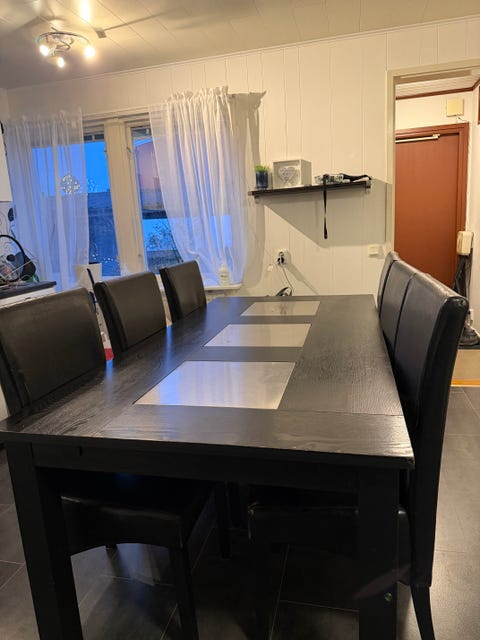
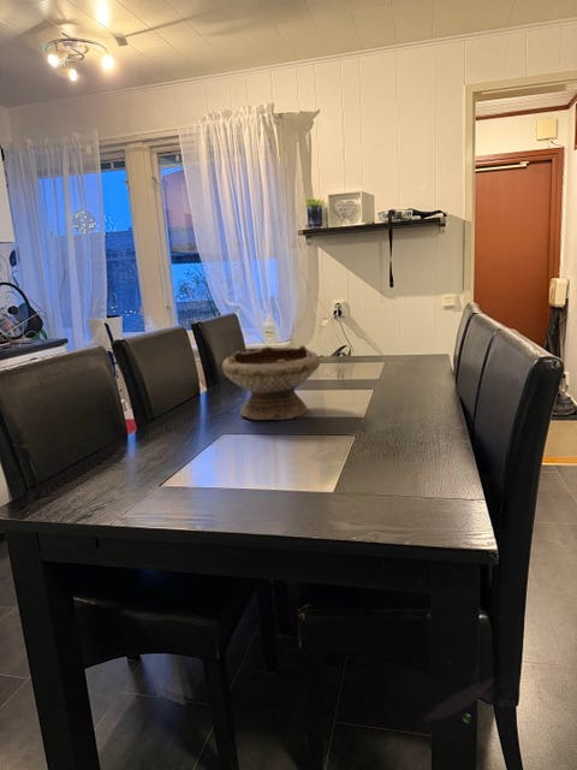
+ bowl (272, 381)
